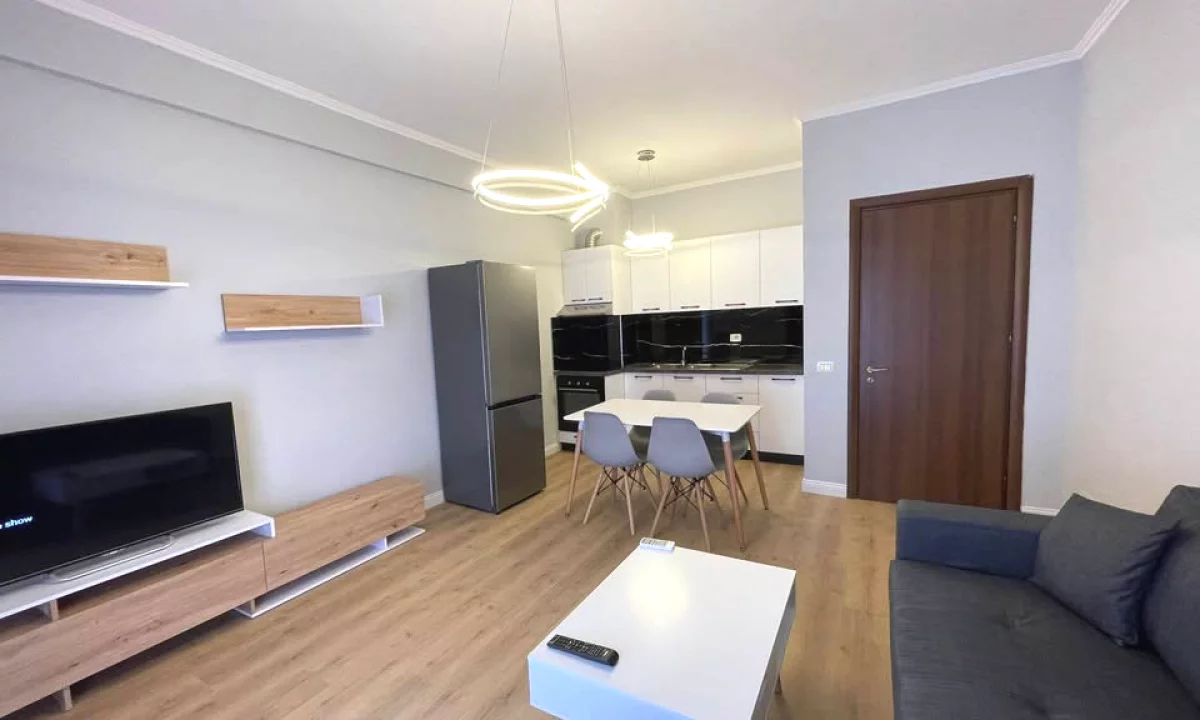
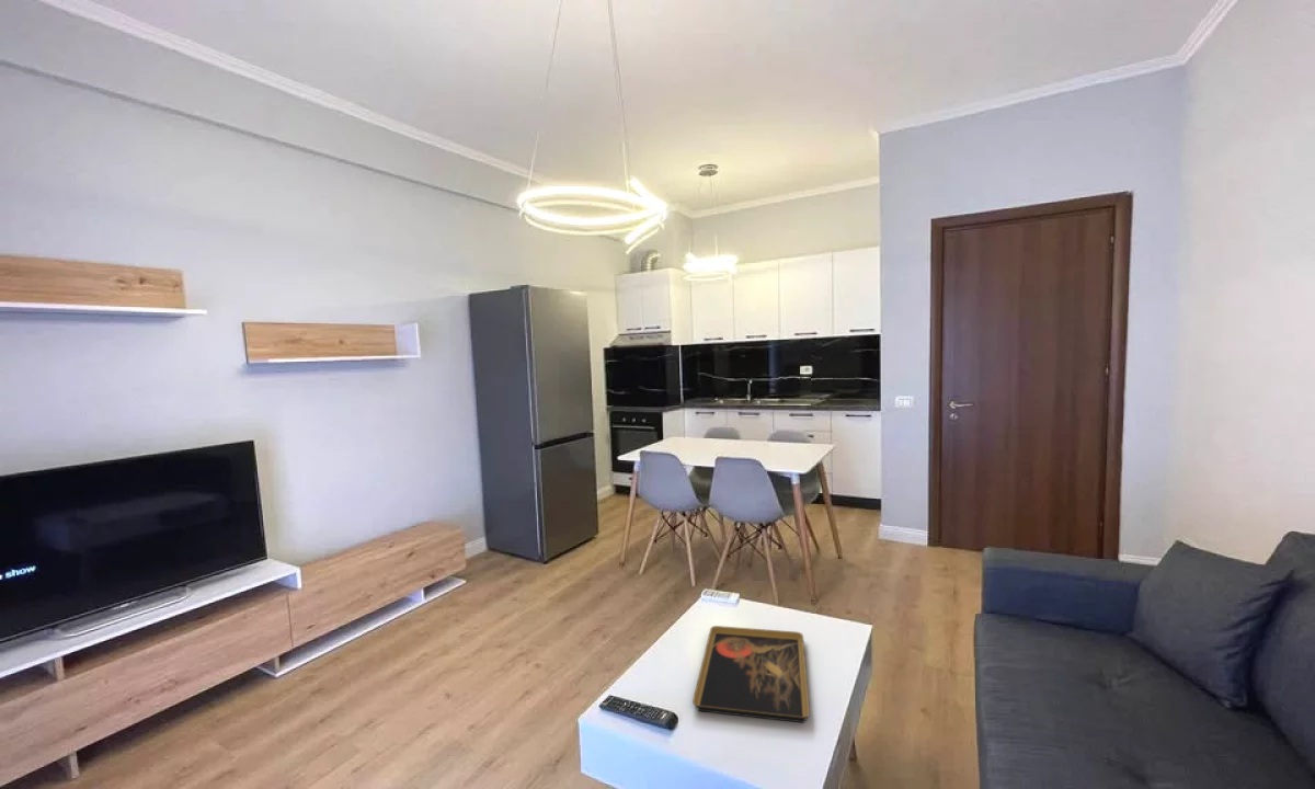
+ decorative tray (753, 668)
